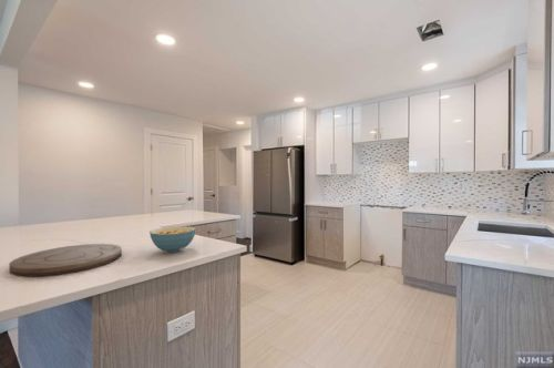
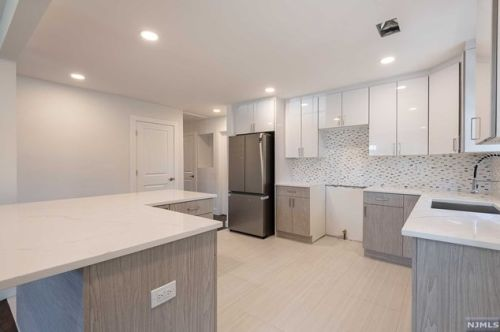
- cereal bowl (173, 239)
- cutting board (71, 257)
